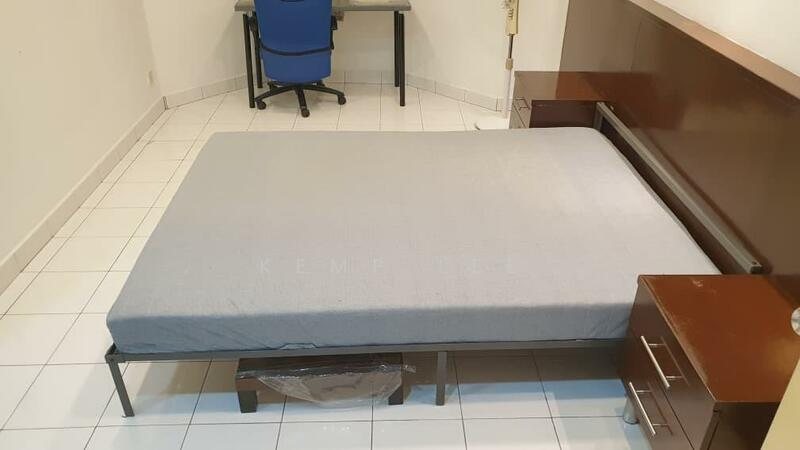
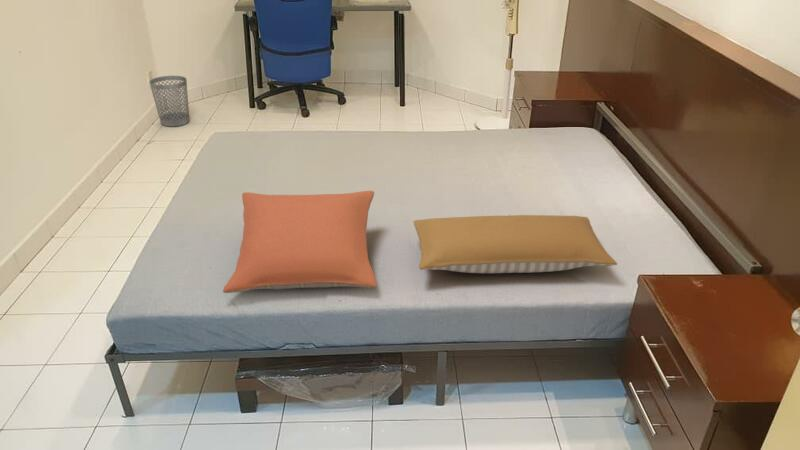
+ wastebasket (172, 101)
+ pillow (509, 242)
+ pillow (304, 237)
